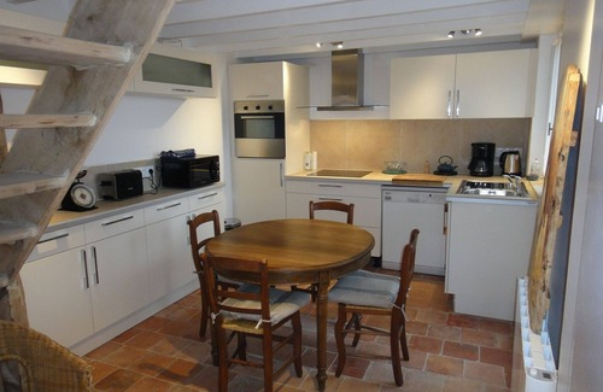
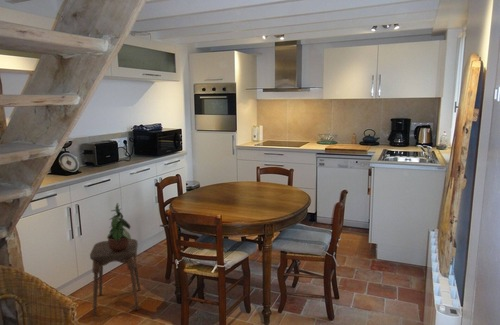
+ stool (120, 262)
+ potted plant (119, 225)
